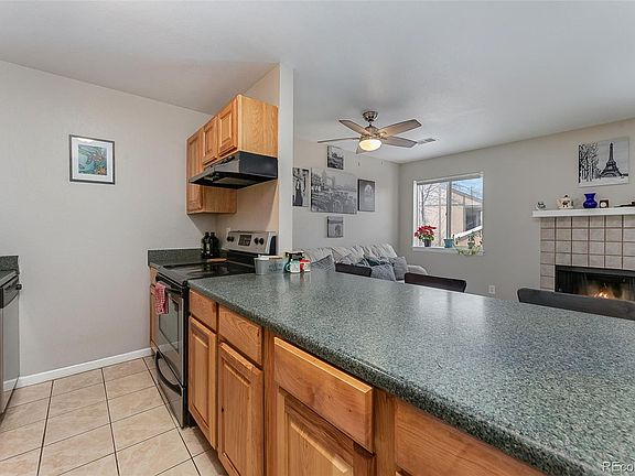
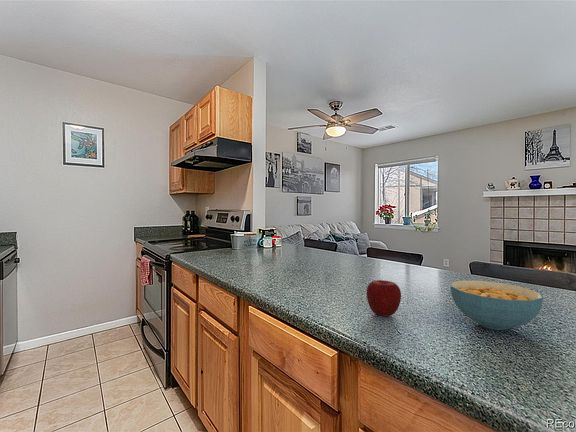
+ apple (383, 297)
+ cereal bowl (492, 307)
